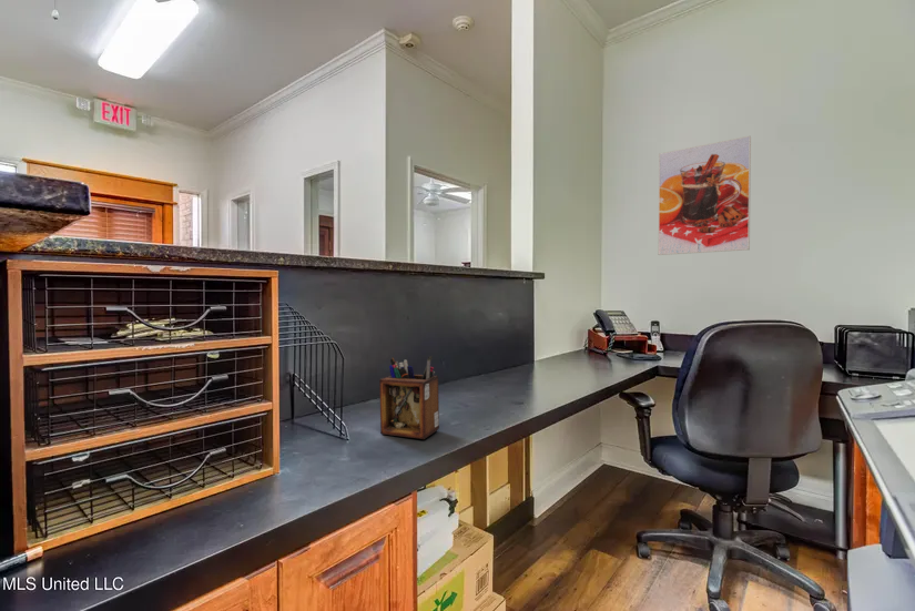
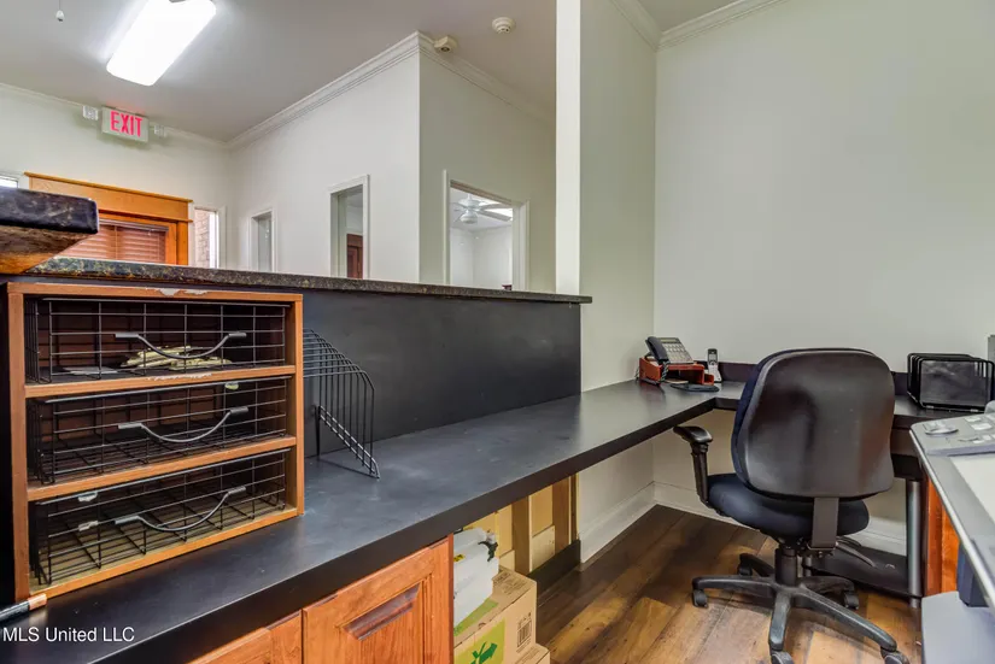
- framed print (701, 198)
- desk organizer (409, 394)
